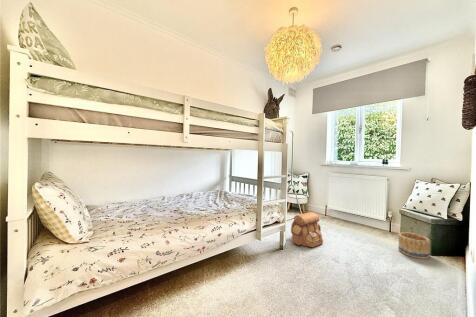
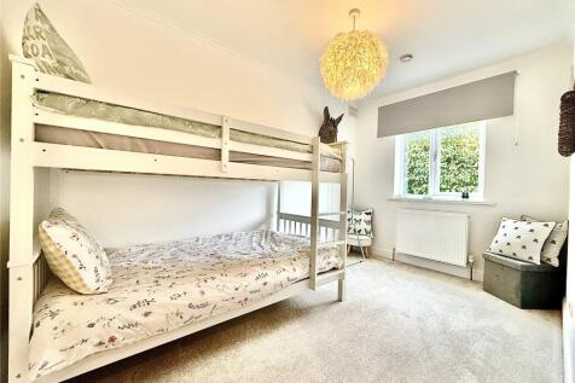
- backpack (306, 227)
- basket (413, 244)
